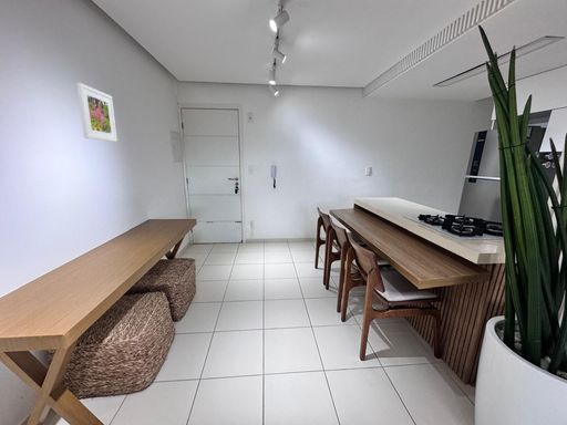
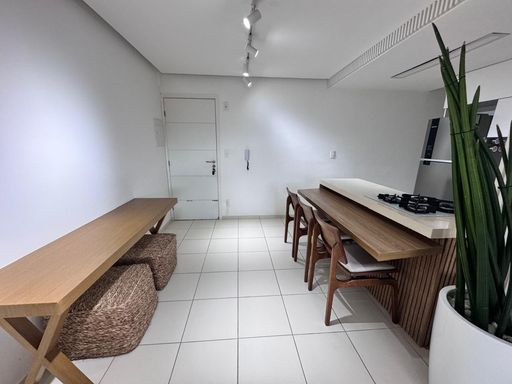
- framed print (99, 115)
